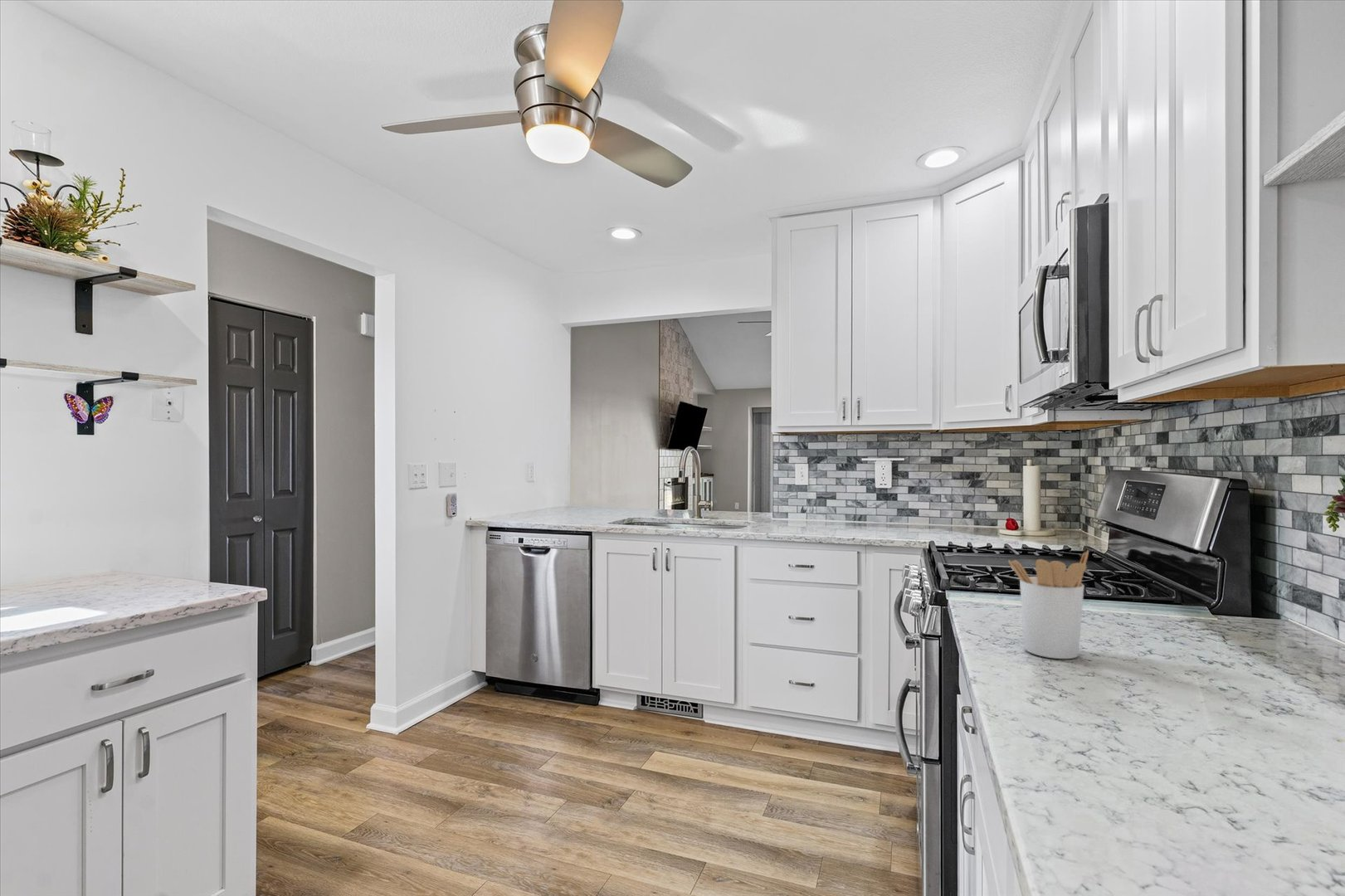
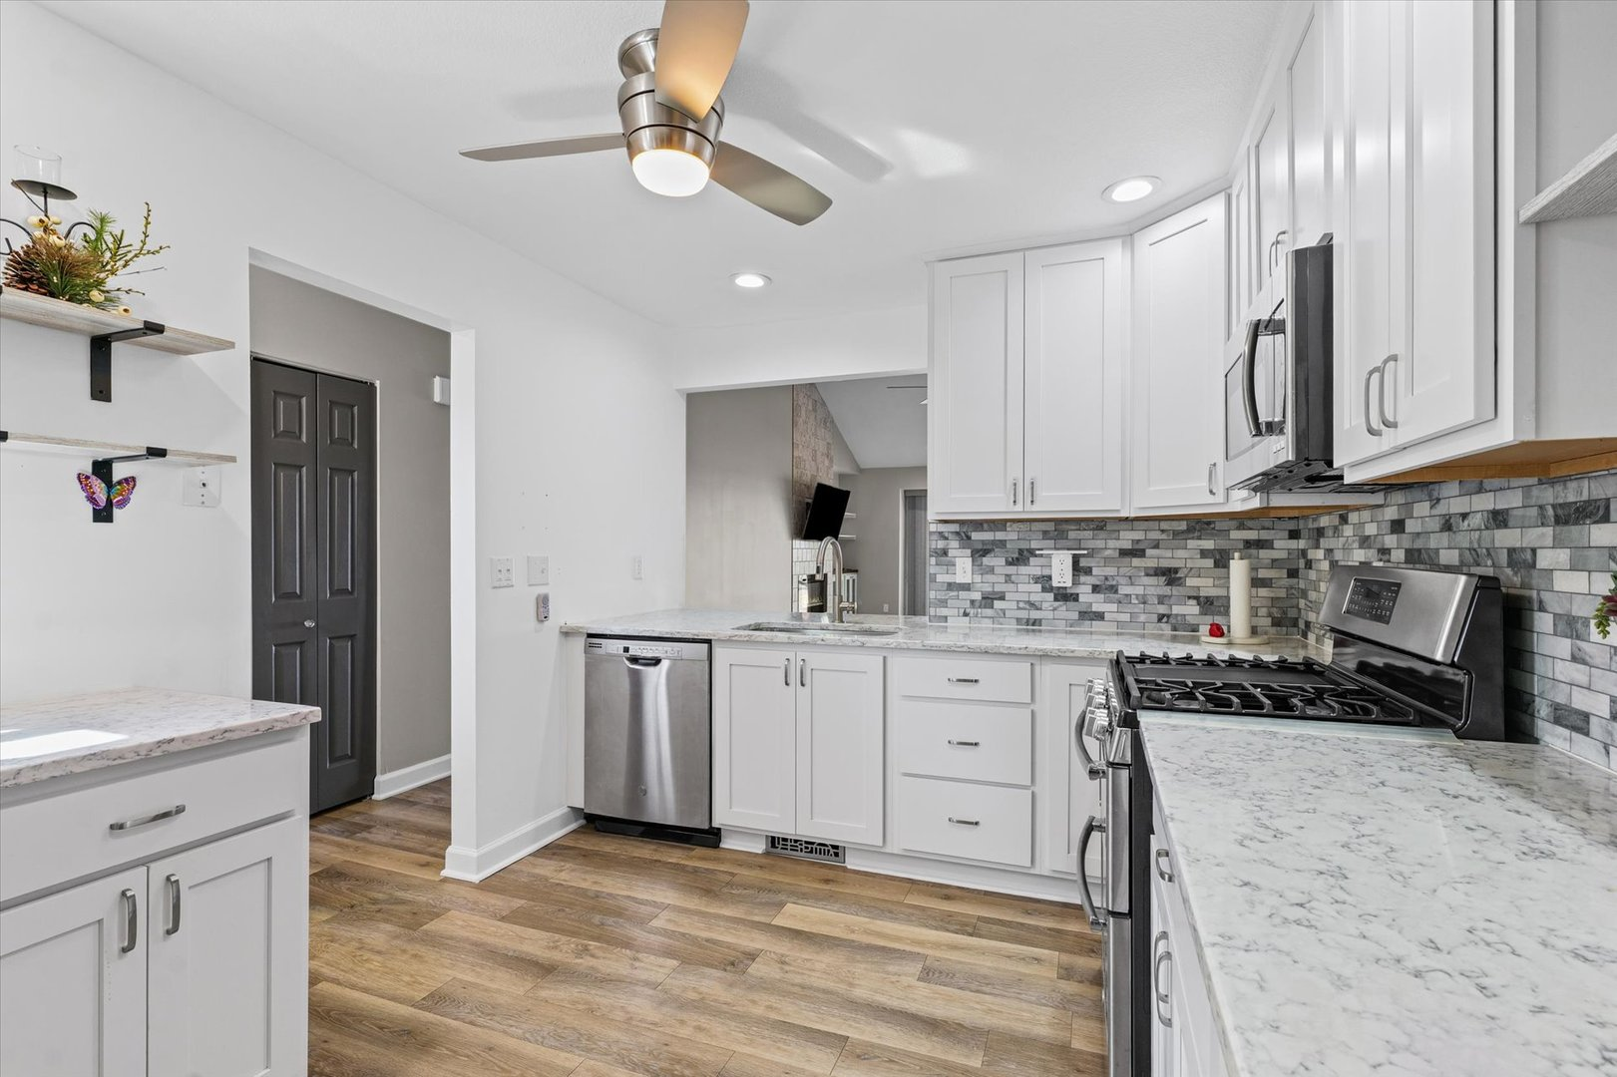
- utensil holder (1054, 602)
